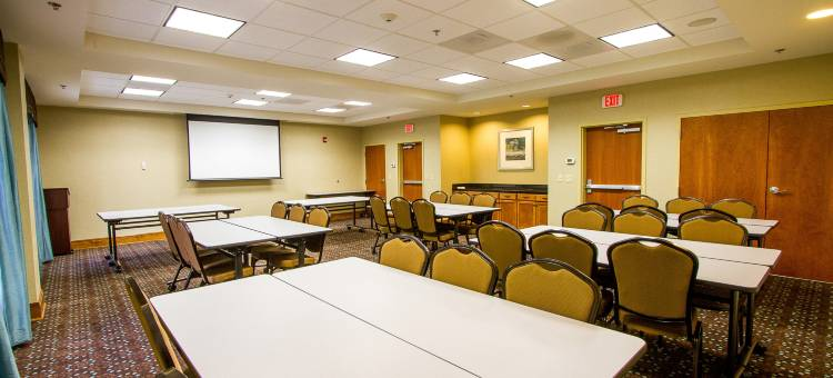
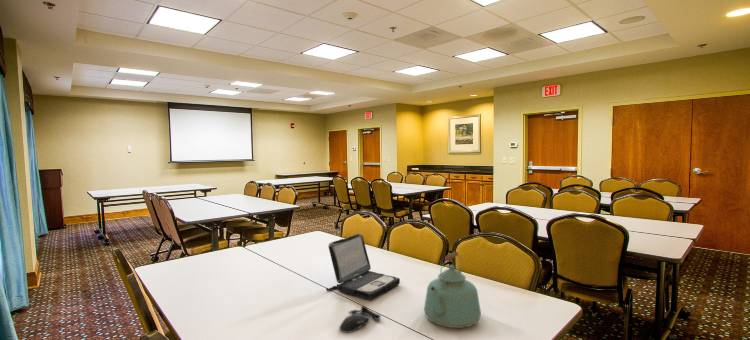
+ laptop (362, 263)
+ computer mouse (355, 316)
+ kettle (449, 287)
